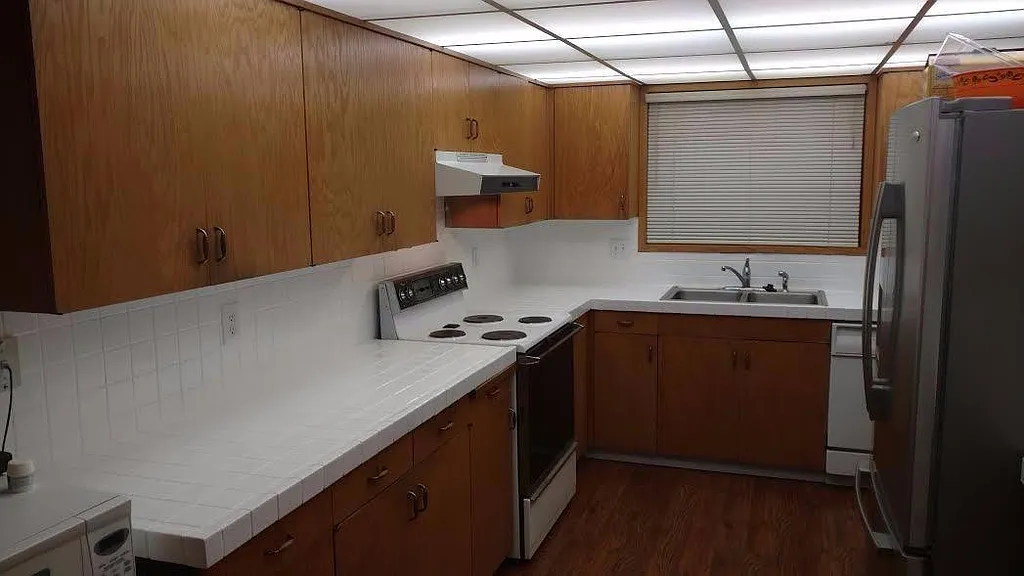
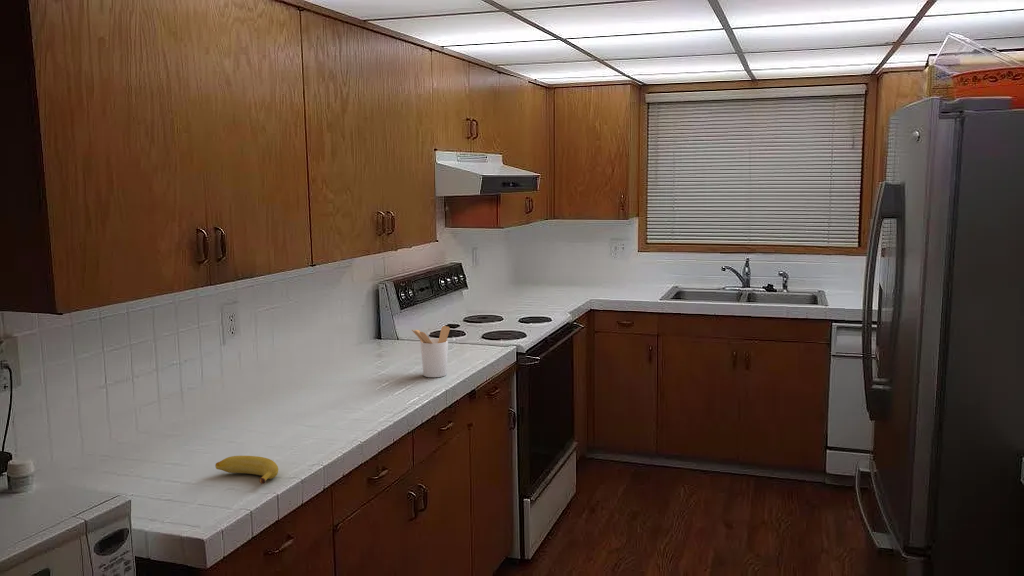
+ banana (246, 469)
+ utensil holder (429, 350)
